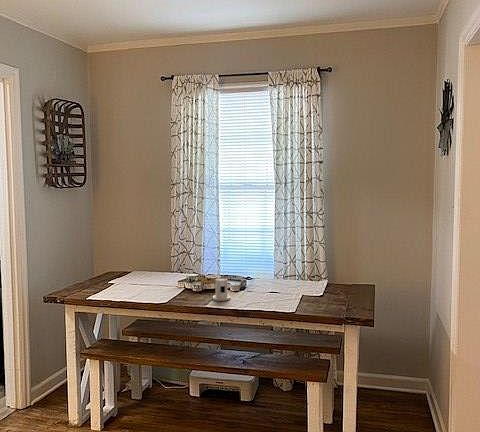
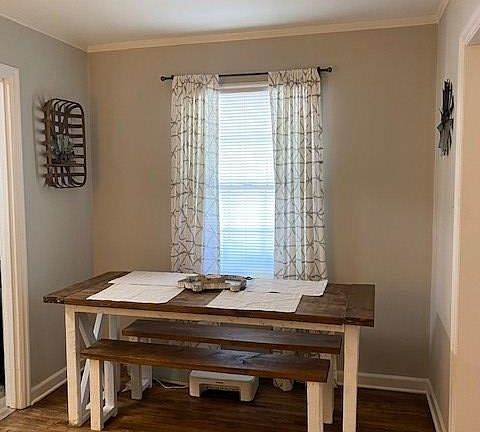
- candle (221, 287)
